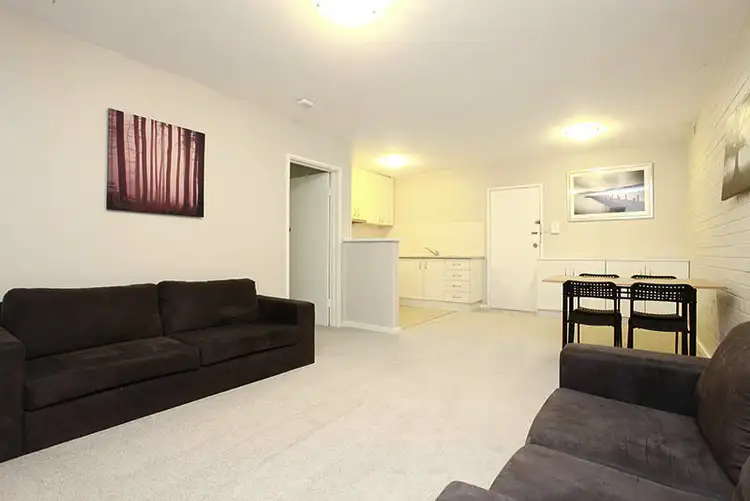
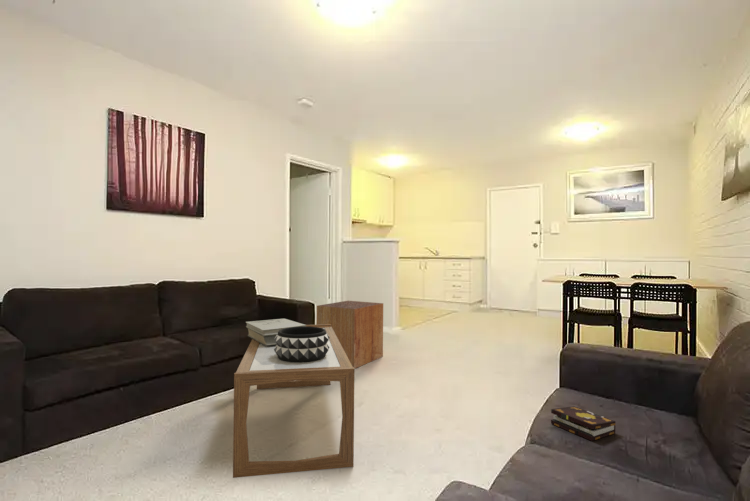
+ books (276, 328)
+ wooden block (350, 331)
+ decorative bowl (302, 340)
+ coffee table (294, 380)
+ book (582, 420)
